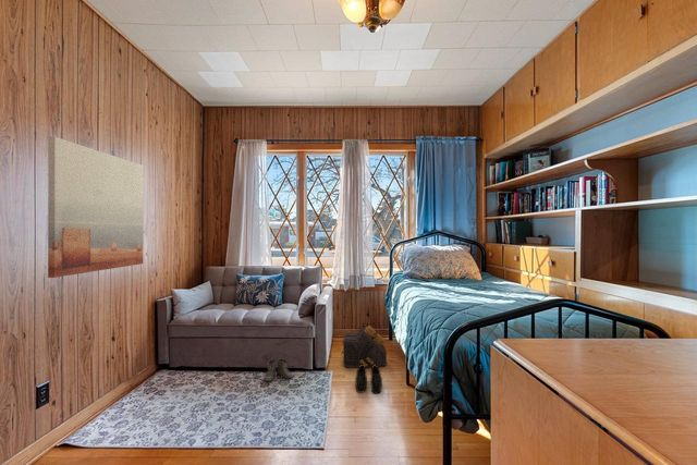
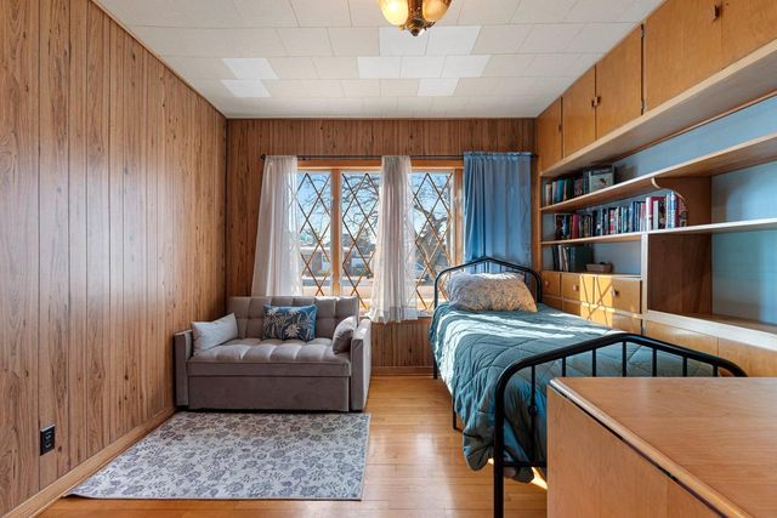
- boots (371, 375)
- wall art (103, 211)
- boots (277, 369)
- backpack (363, 344)
